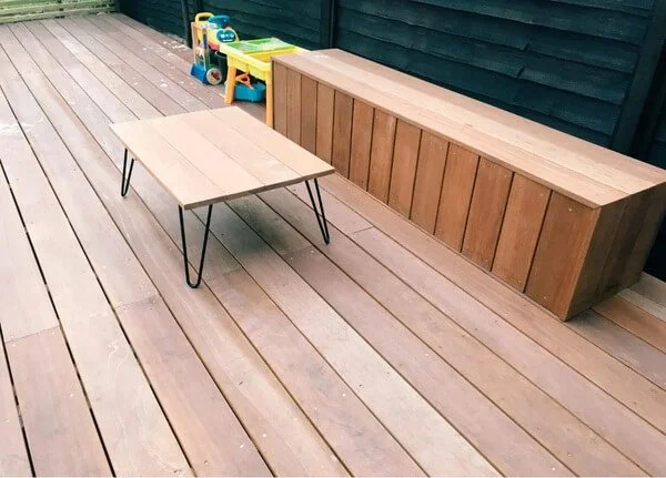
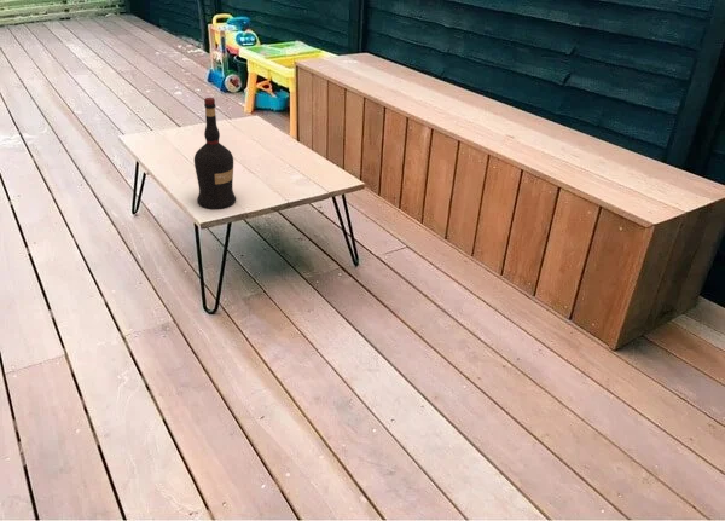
+ liquor (213, 151)
